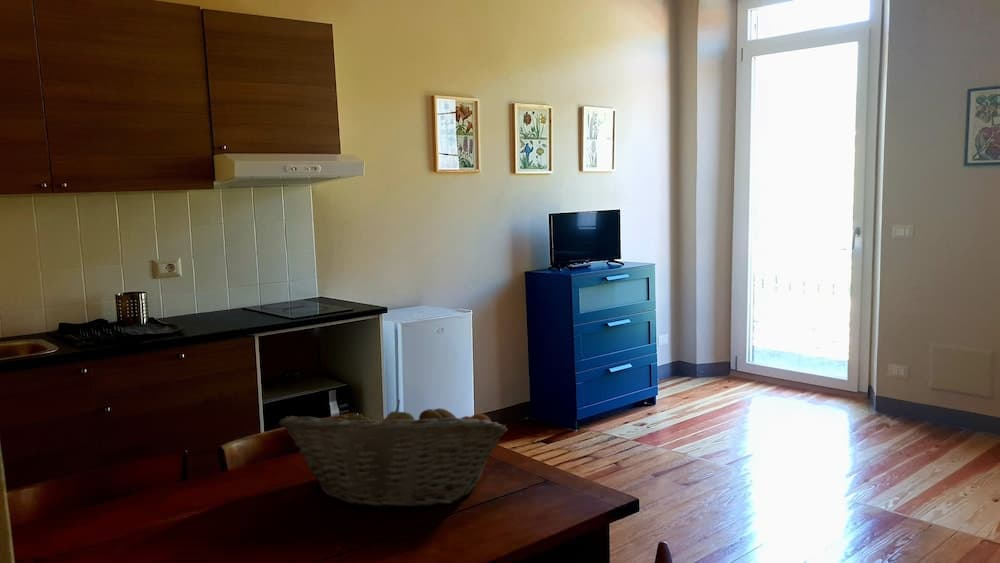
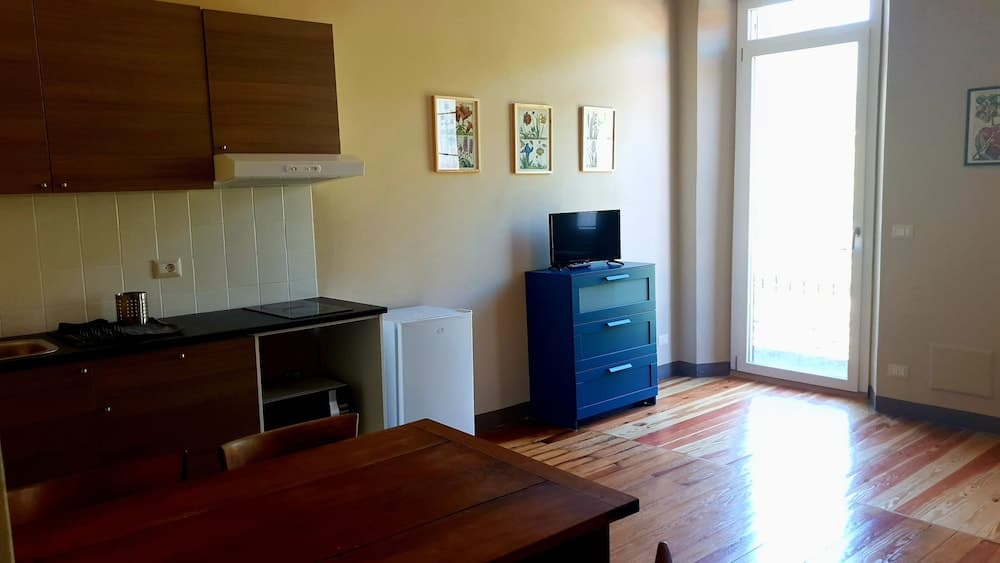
- fruit basket (394, 442)
